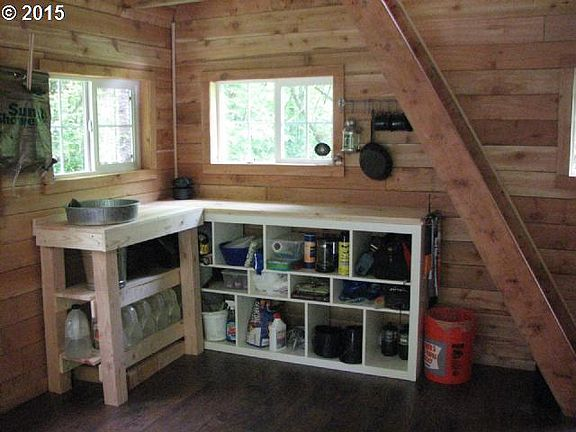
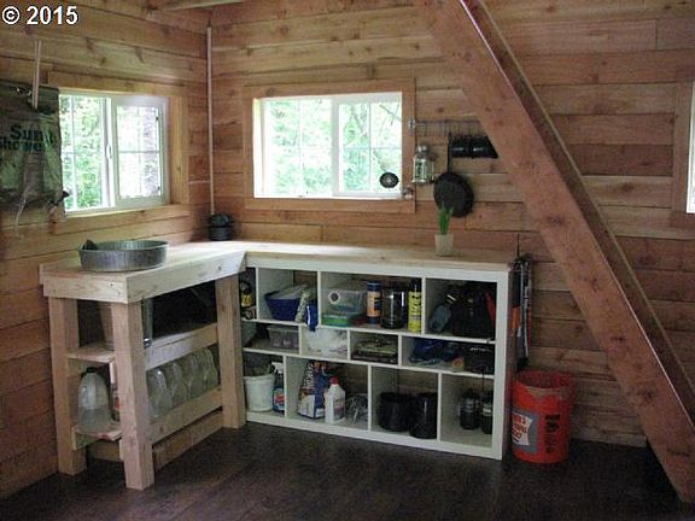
+ potted plant (444, 226)
